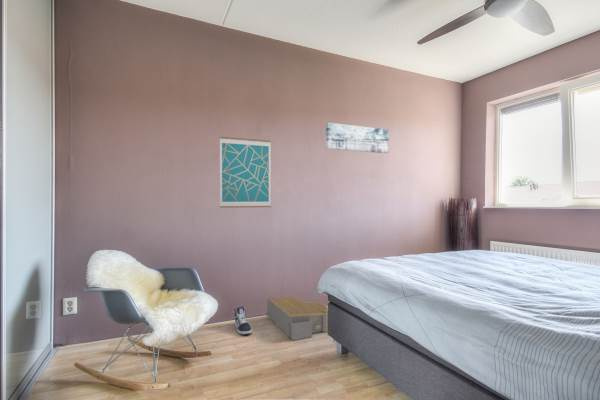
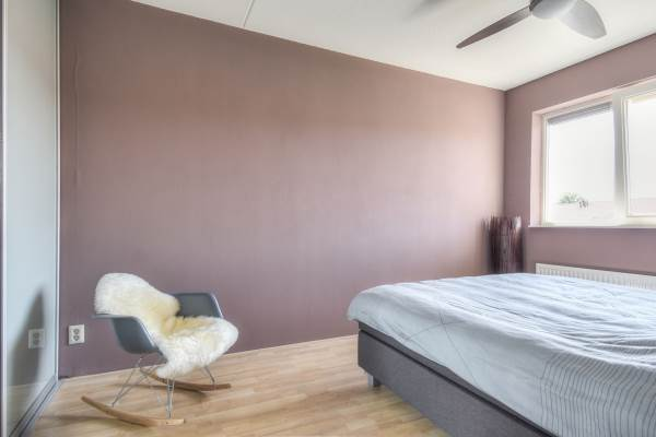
- sneaker (242, 319)
- wall art (246, 173)
- wall art (358, 138)
- architectural model (301, 312)
